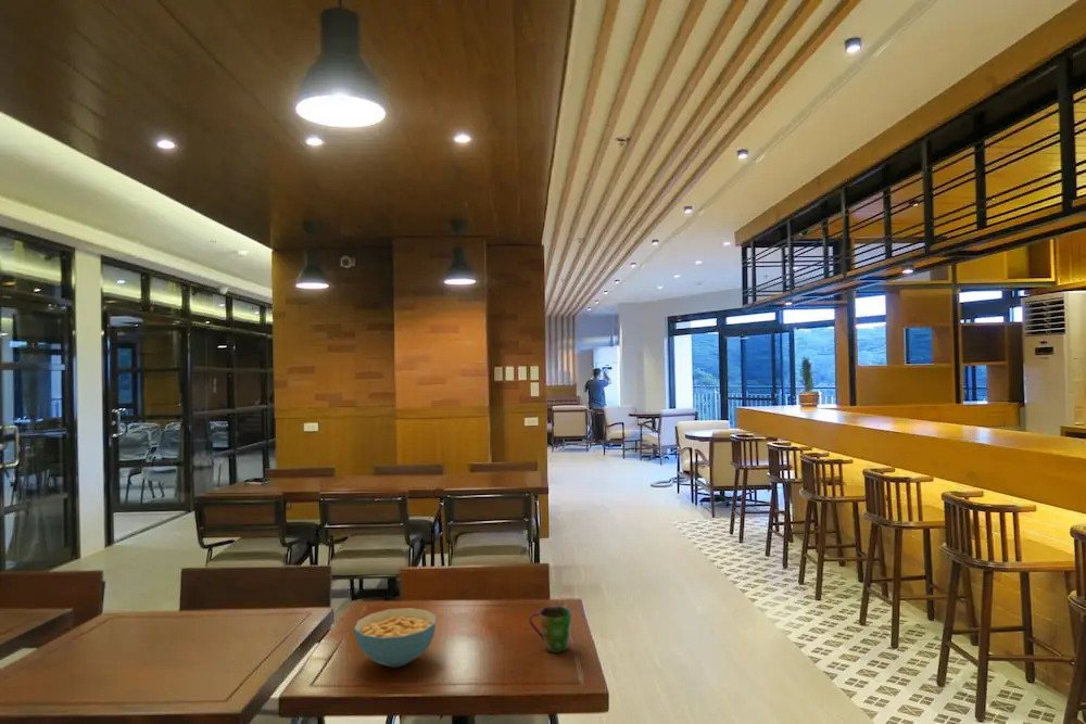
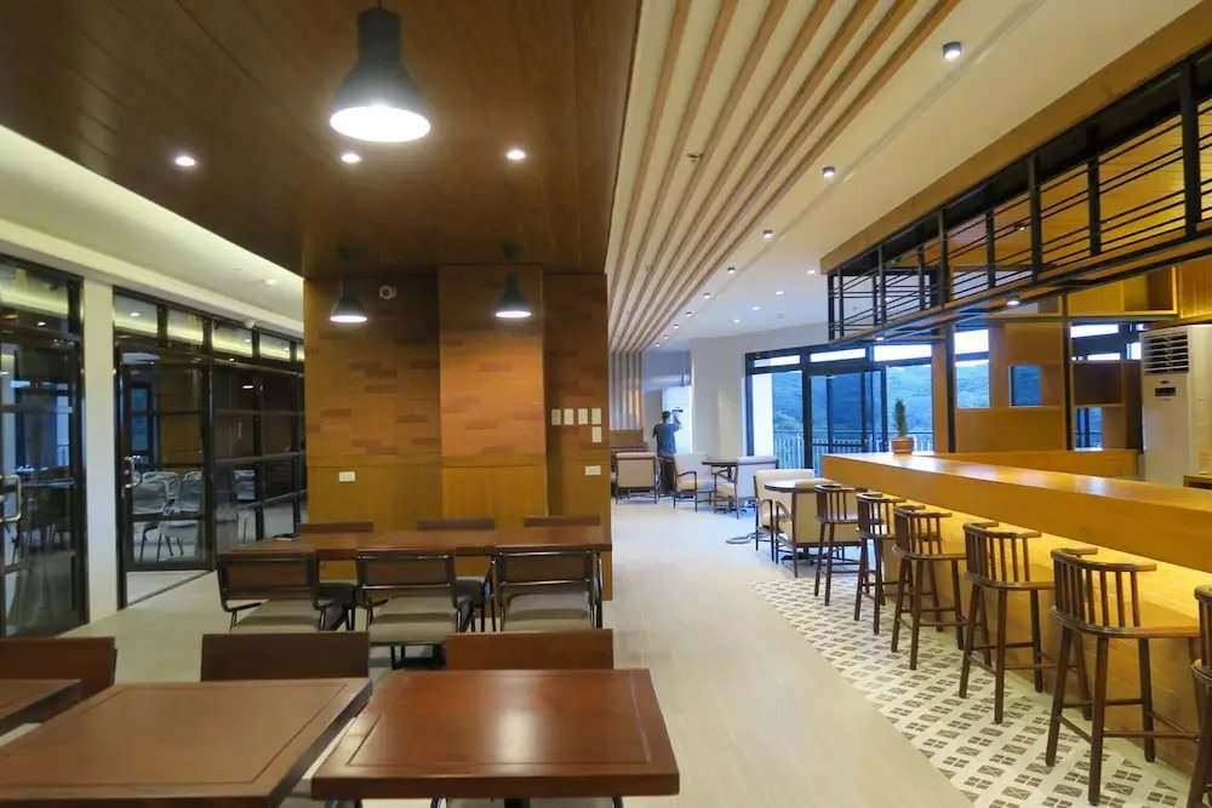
- cup (551, 630)
- cereal bowl (396, 642)
